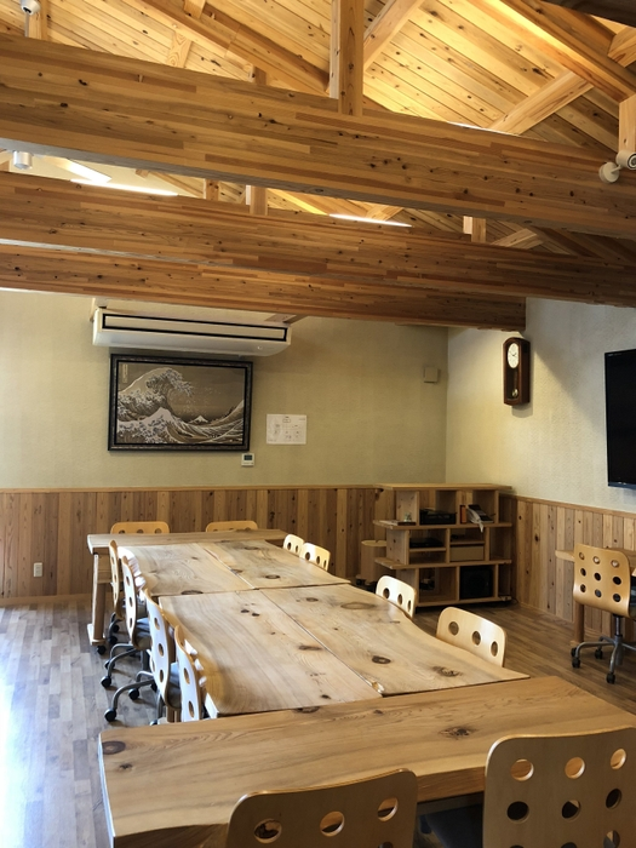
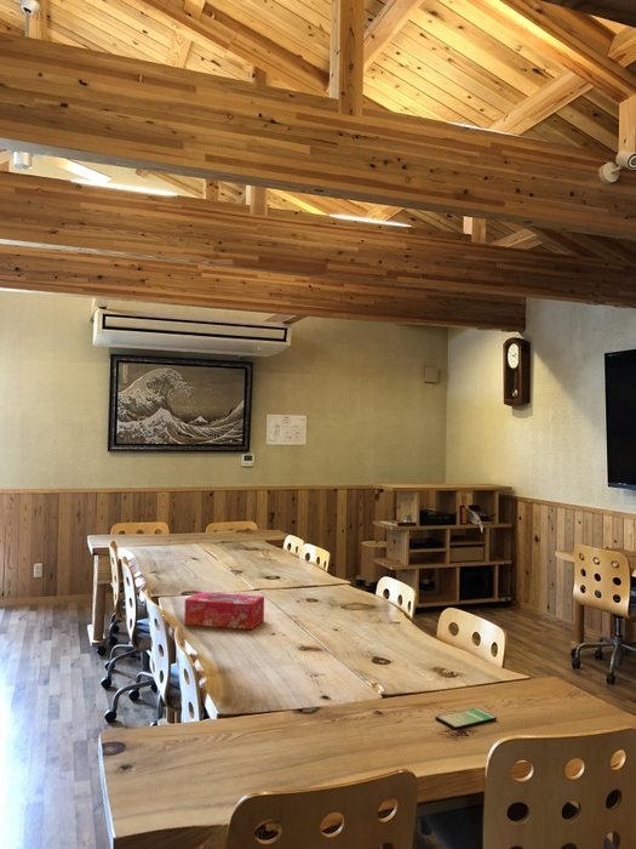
+ smartphone (468, 718)
+ tissue box (224, 610)
